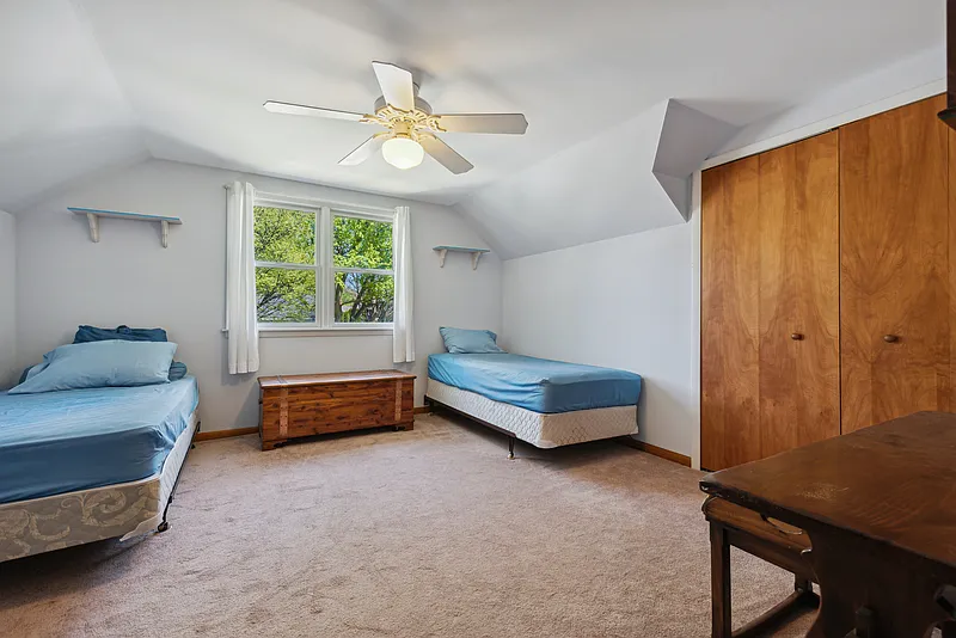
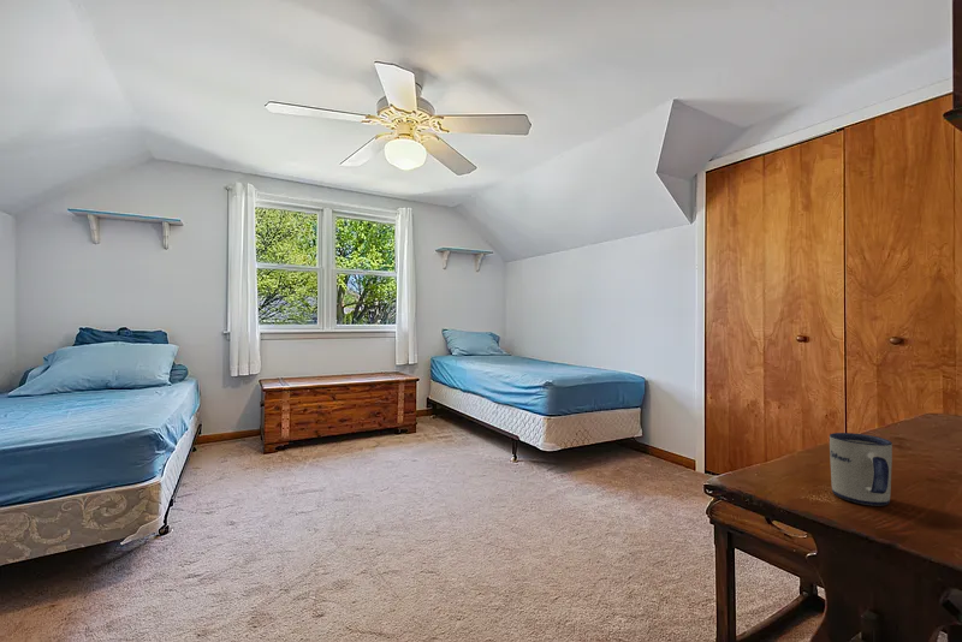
+ mug (862, 470)
